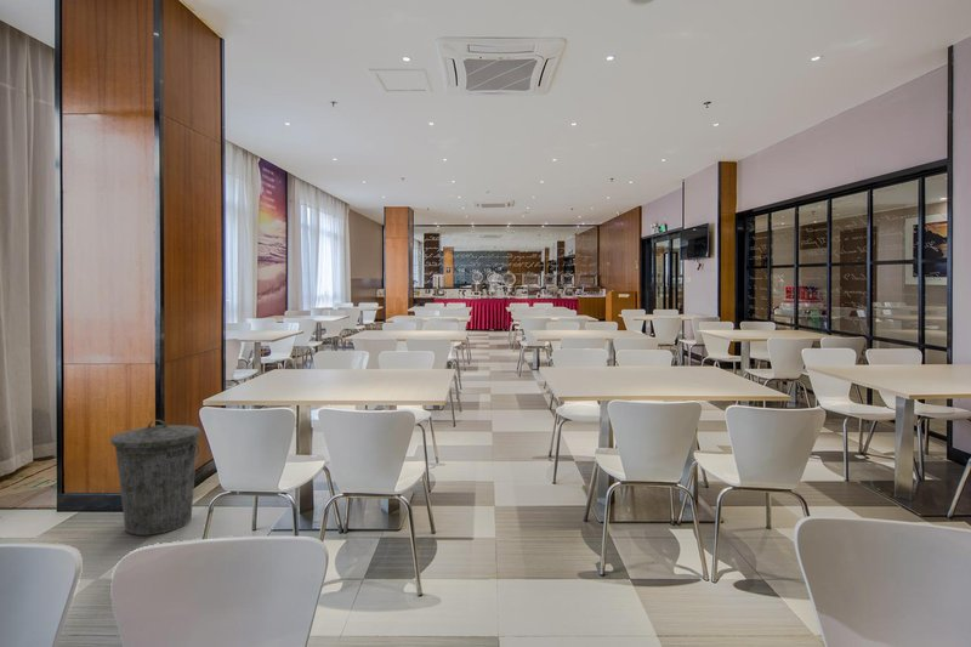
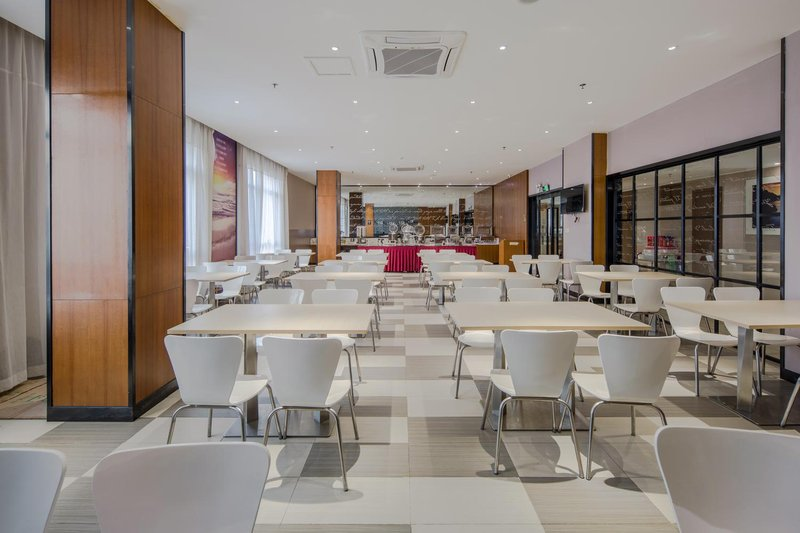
- trash can (158, 471)
